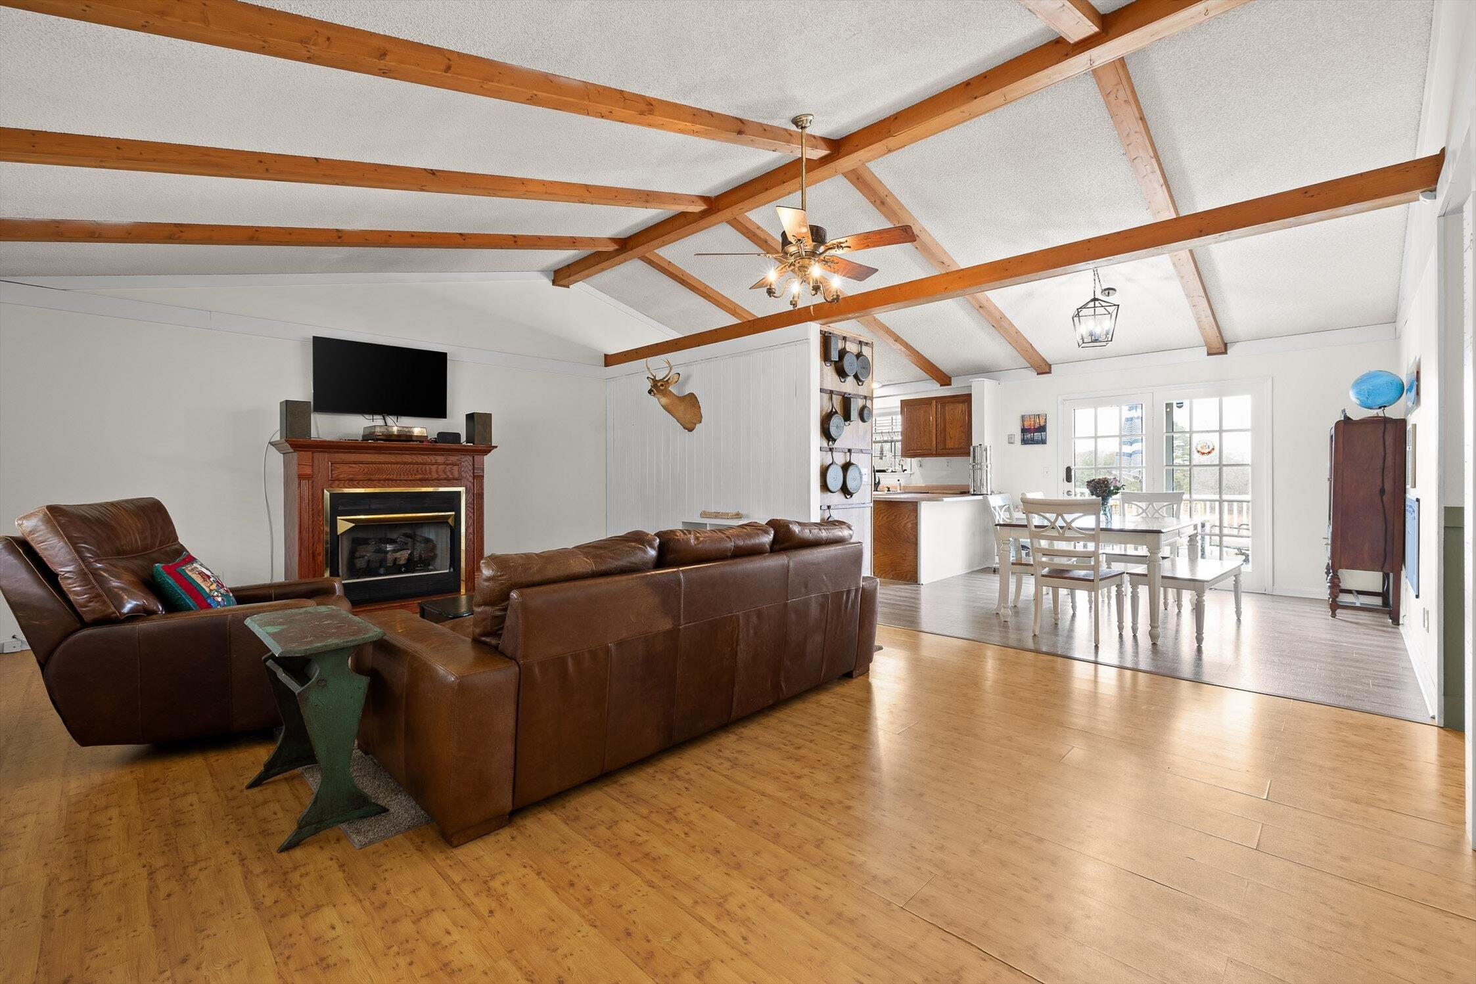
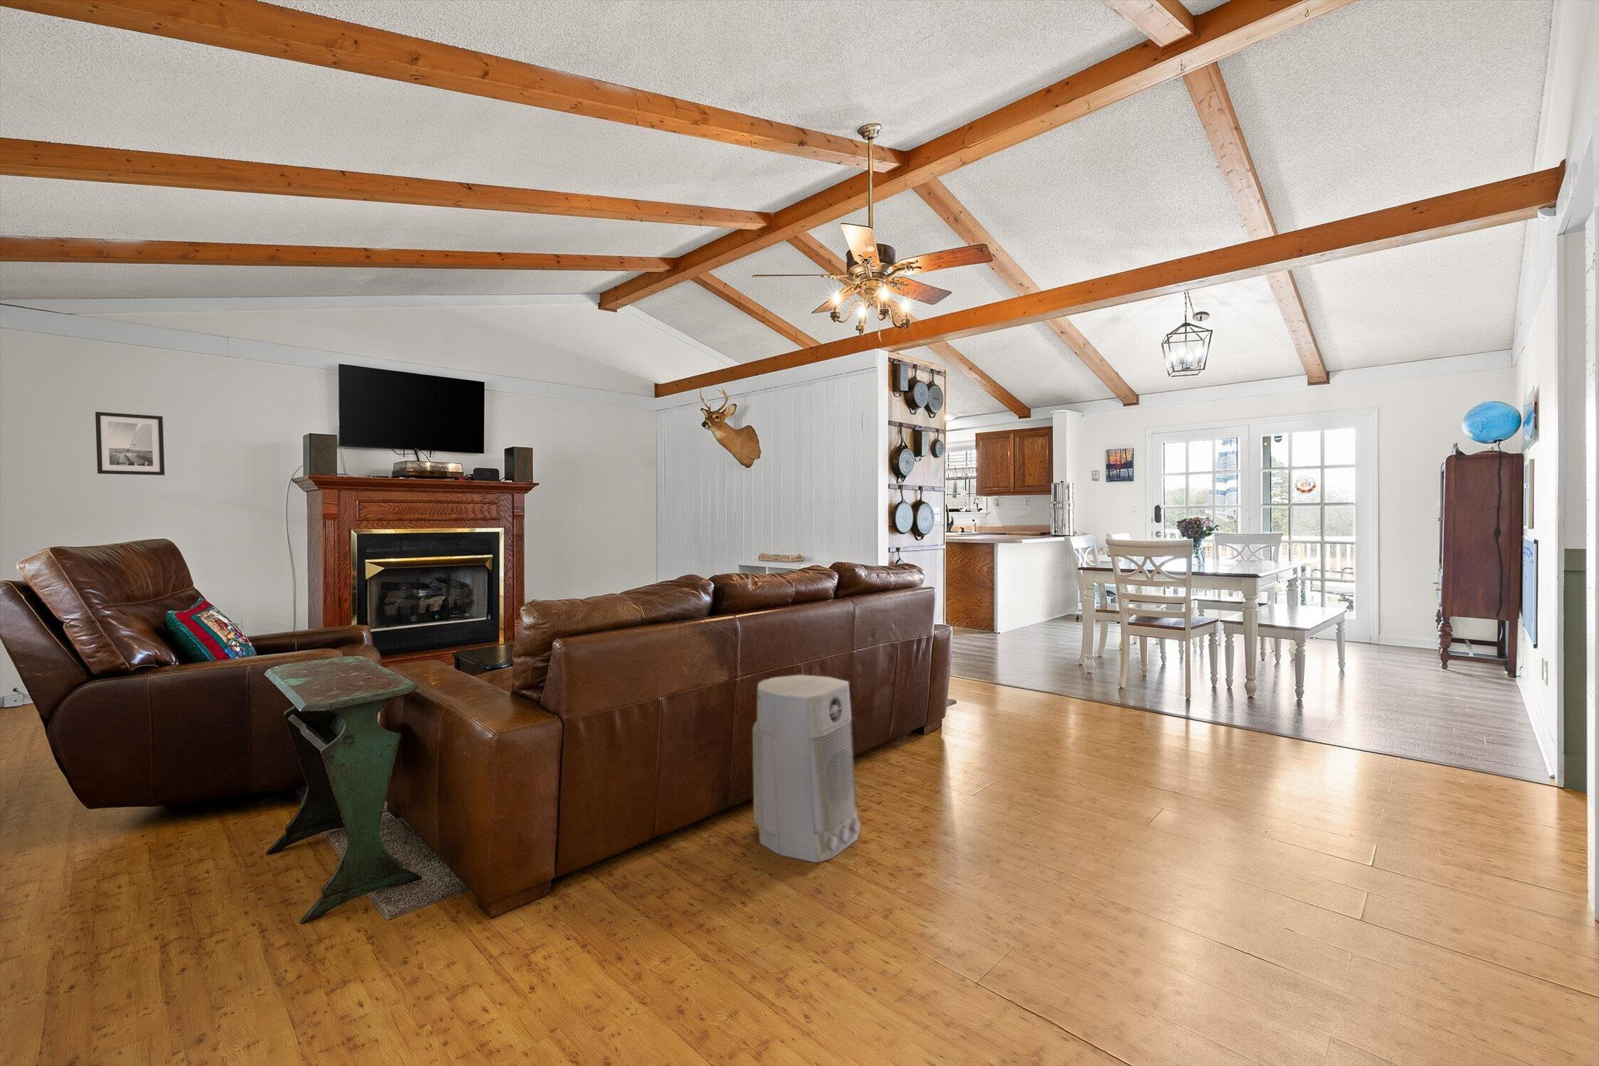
+ wall art (131, 444)
+ air purifier (802, 760)
